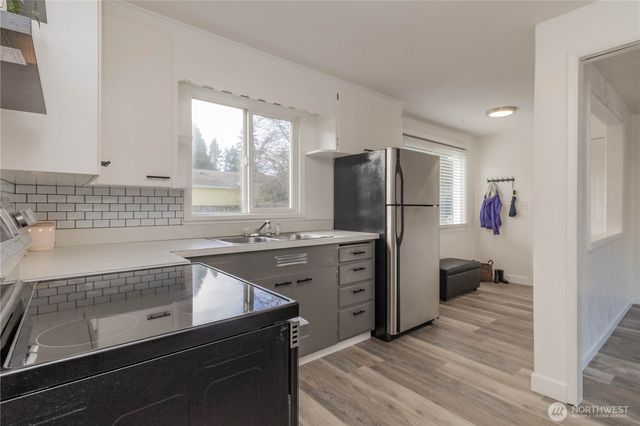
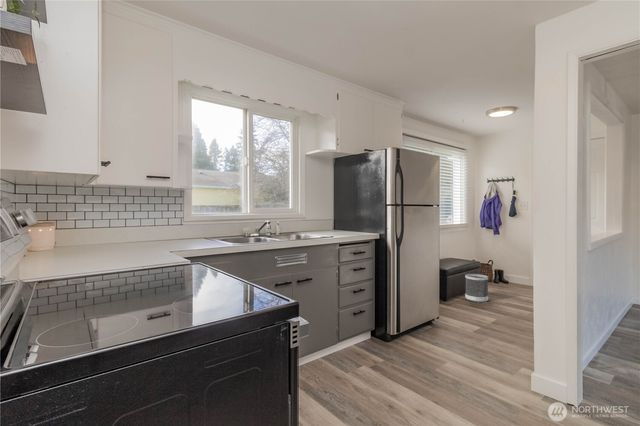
+ wastebasket (477, 287)
